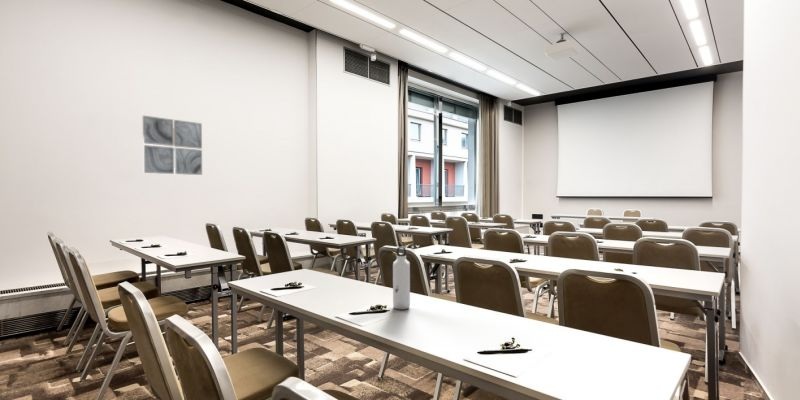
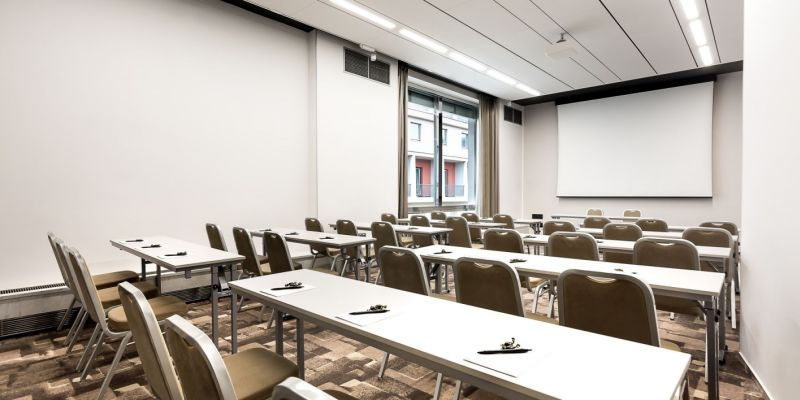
- wall art (173, 145)
- water bottle (401, 277)
